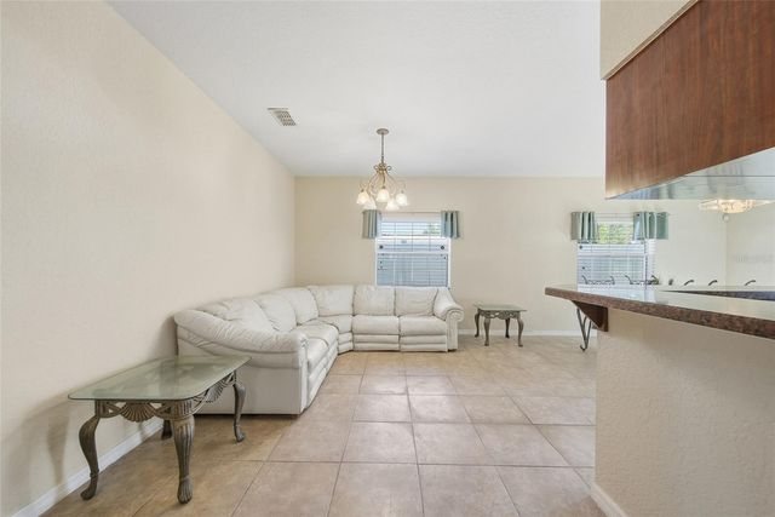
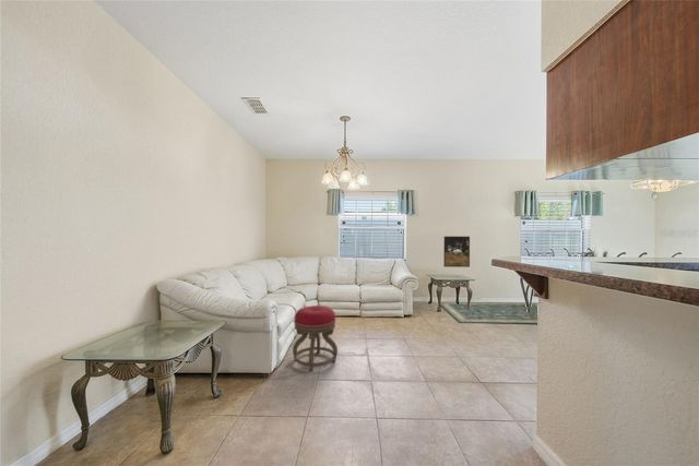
+ rug (502, 311)
+ stool (315, 334)
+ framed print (457, 251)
